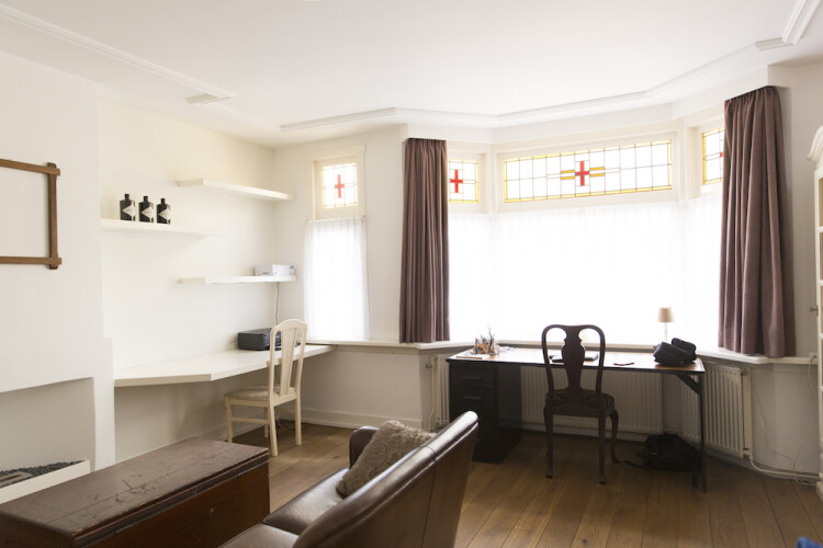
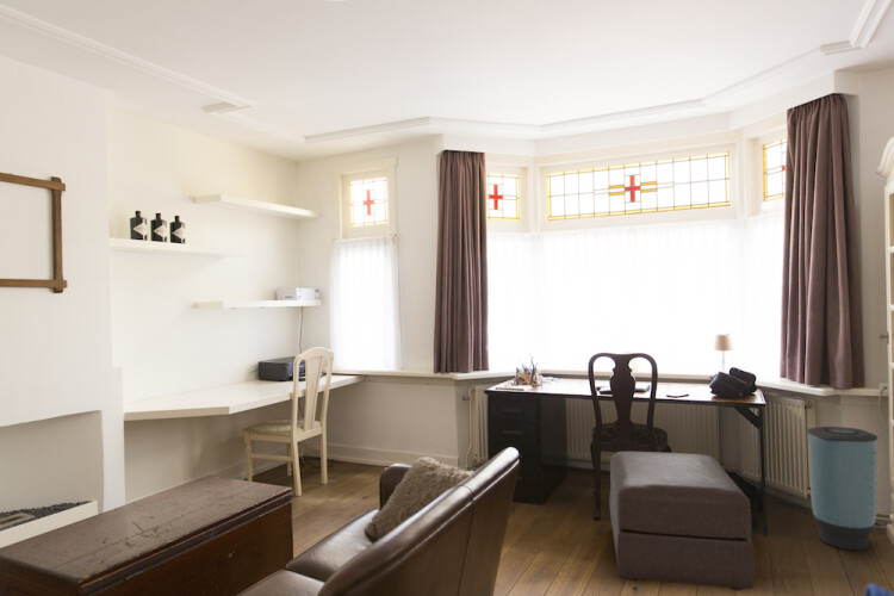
+ trash can (844, 484)
+ ottoman (671, 510)
